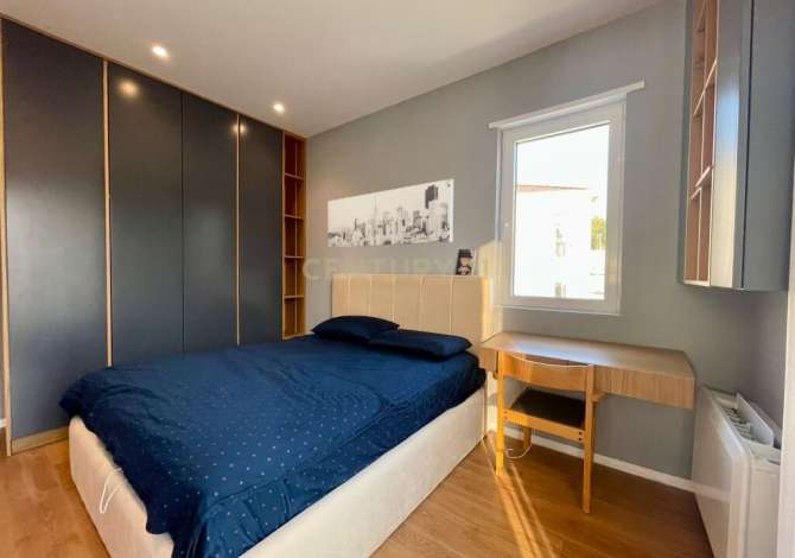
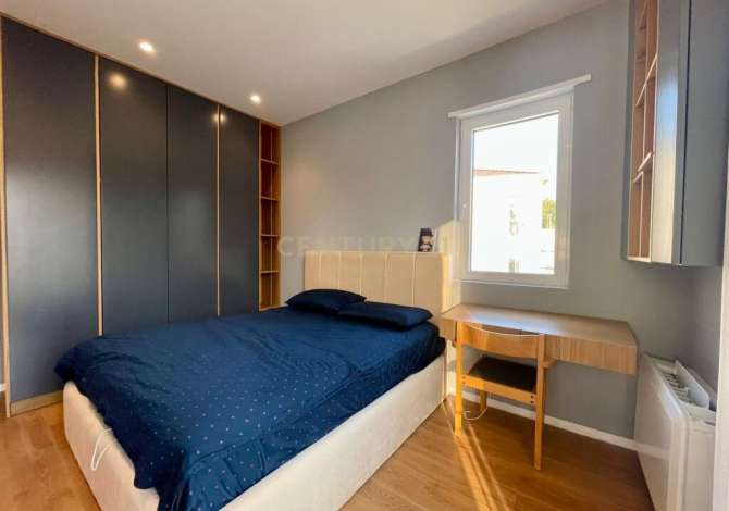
- wall art (381, 218)
